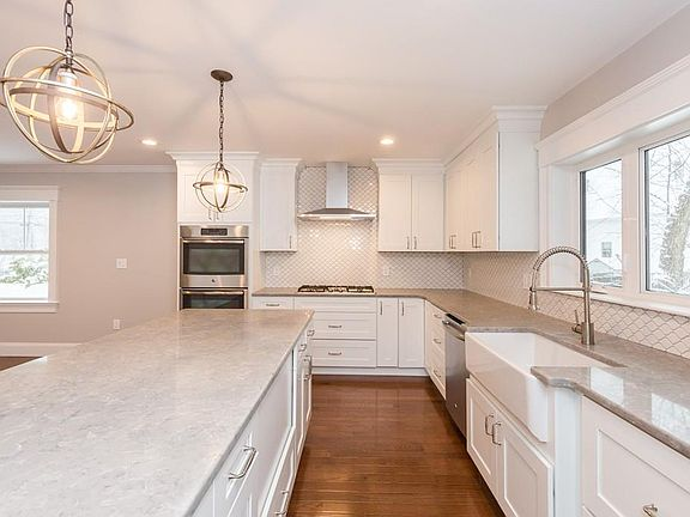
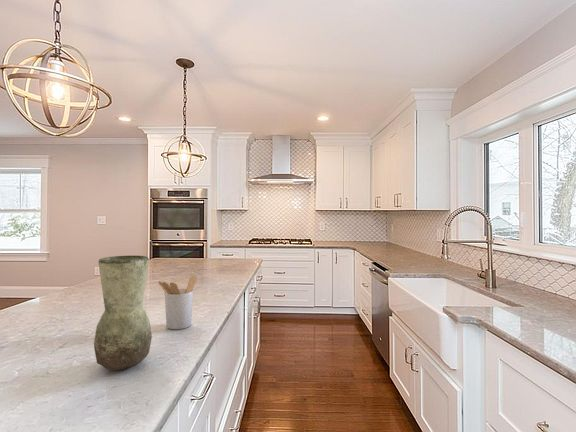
+ utensil holder (175, 301)
+ vase (123, 311)
